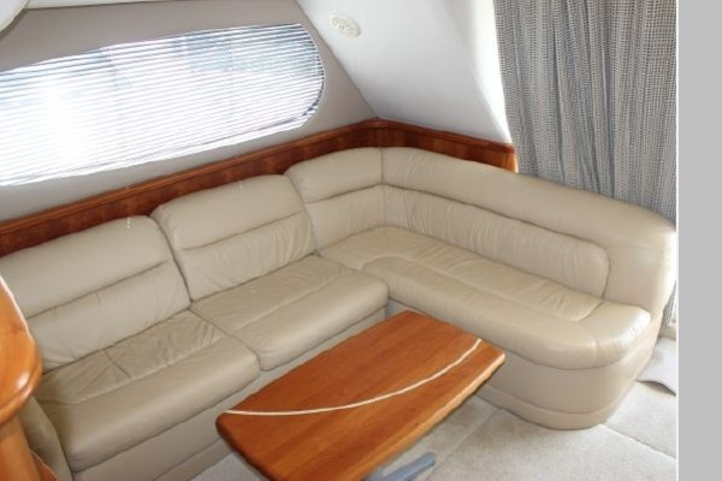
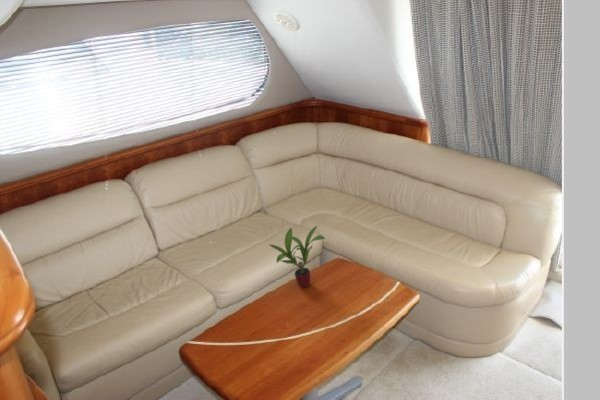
+ potted plant (304, 262)
